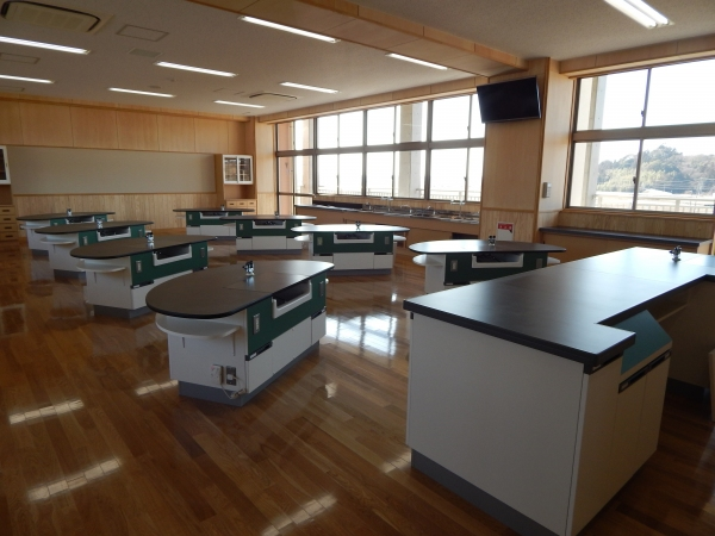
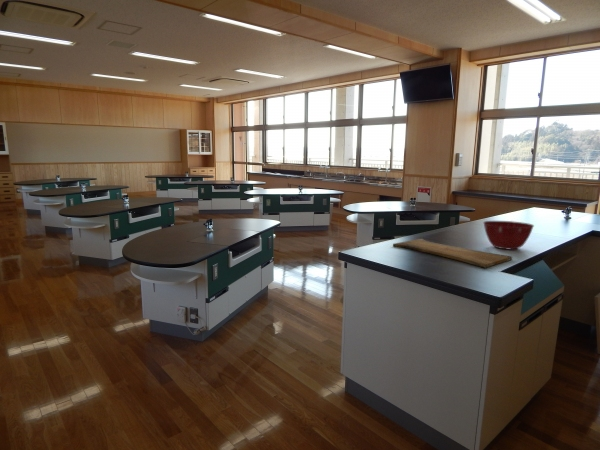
+ mixing bowl (506, 235)
+ cutting board (448, 251)
